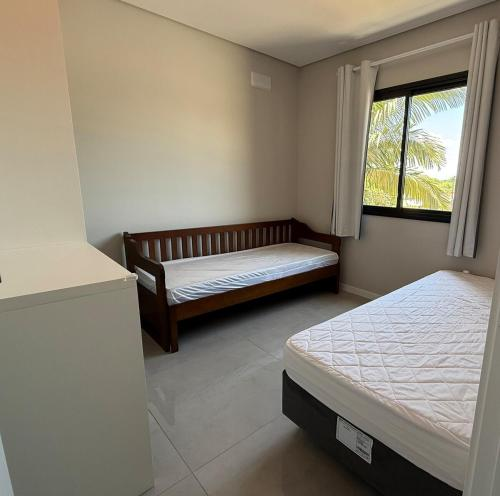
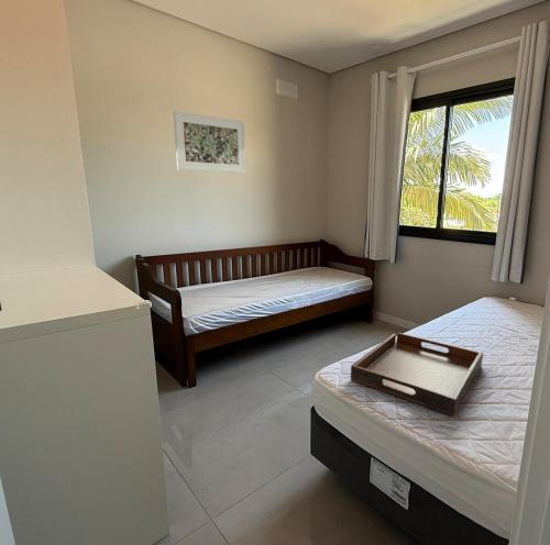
+ serving tray (418, 365)
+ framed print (212, 144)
